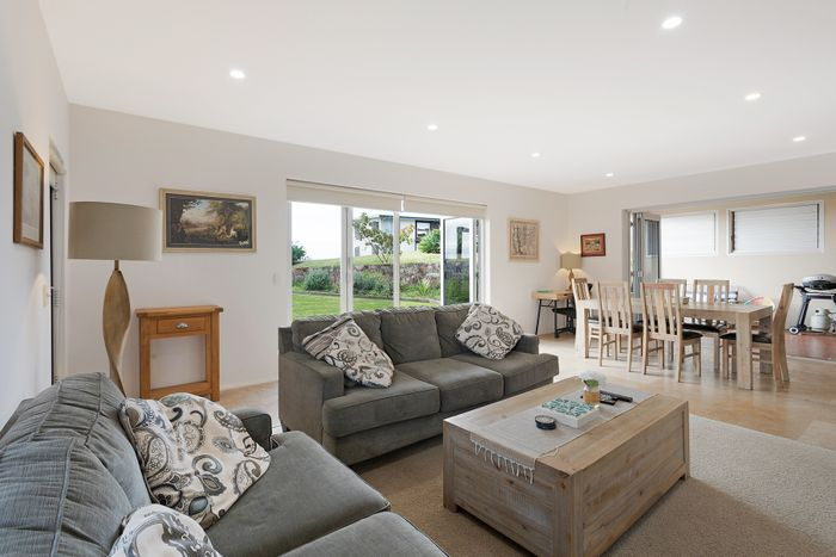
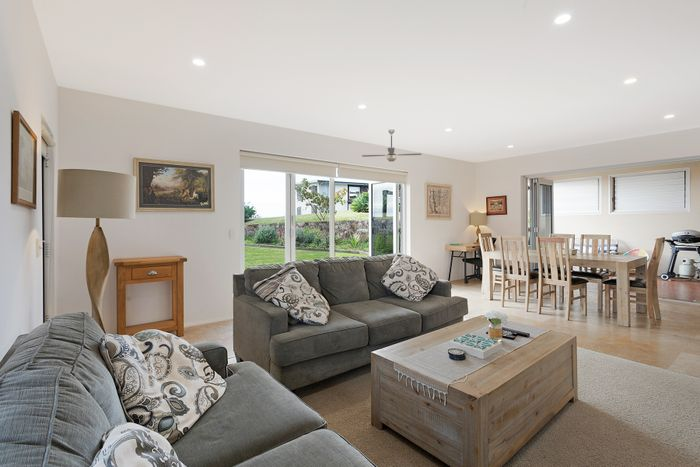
+ ceiling fan (391, 145)
